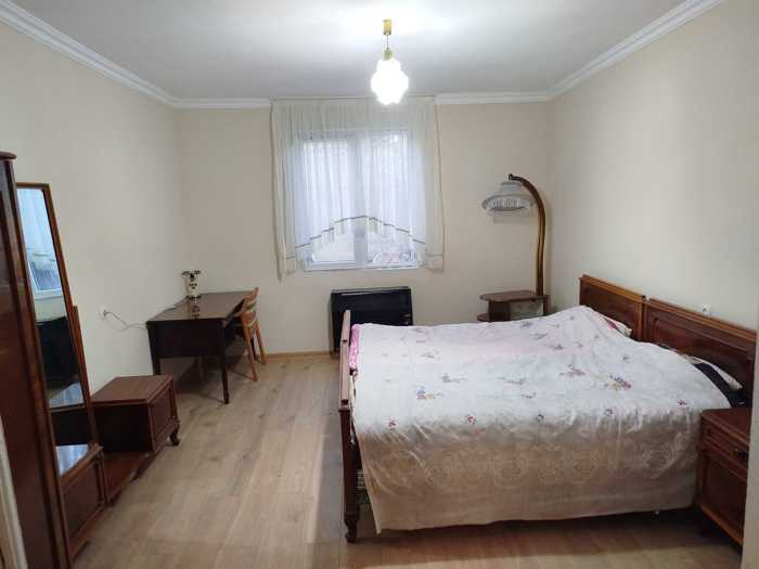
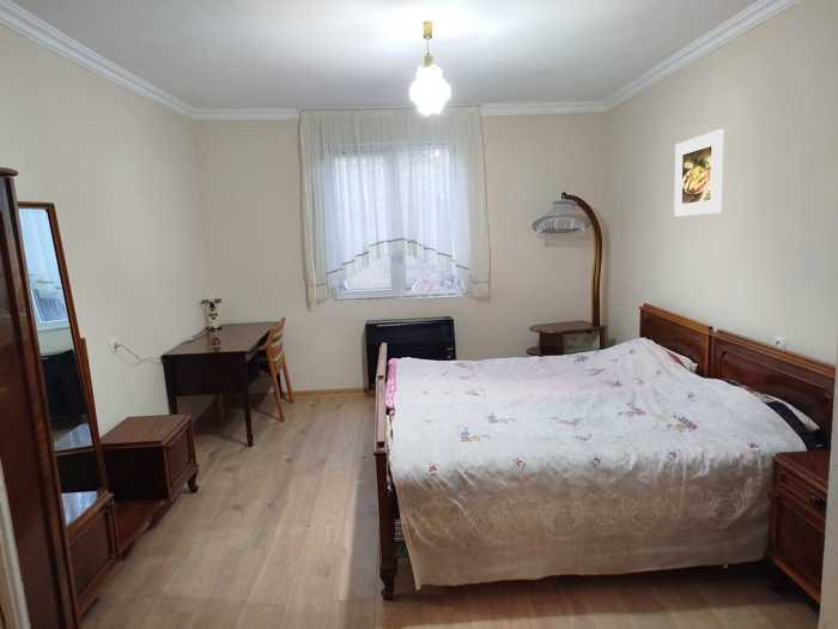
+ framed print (697, 176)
